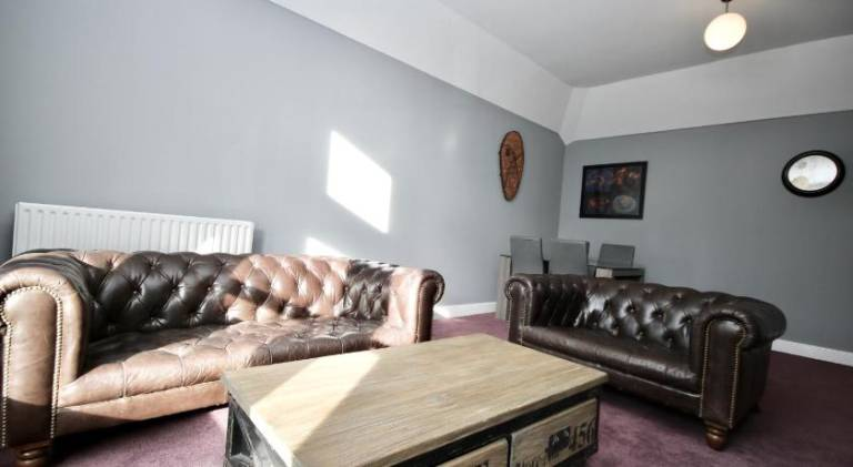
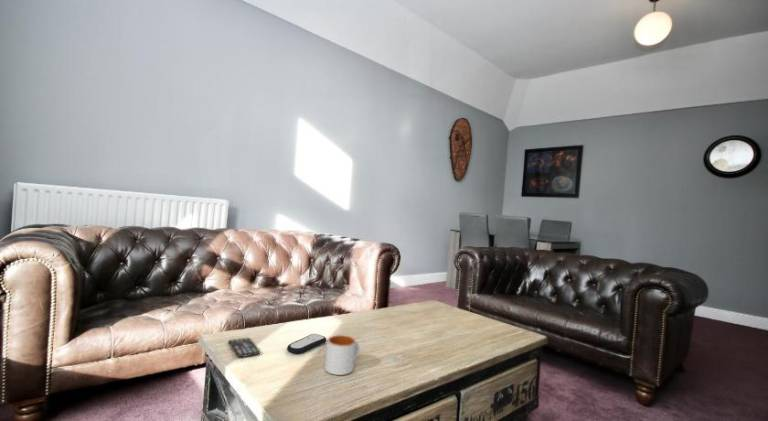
+ smartphone (243, 346)
+ remote control (306, 343)
+ mug (343, 353)
